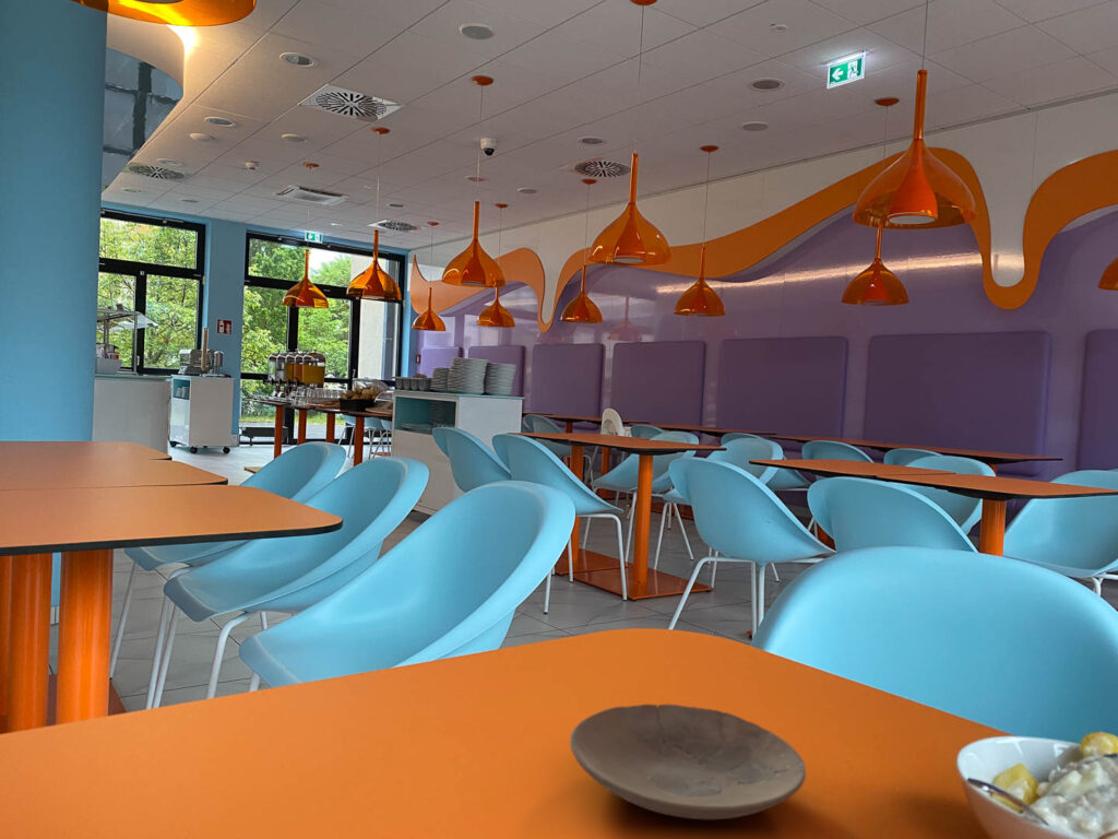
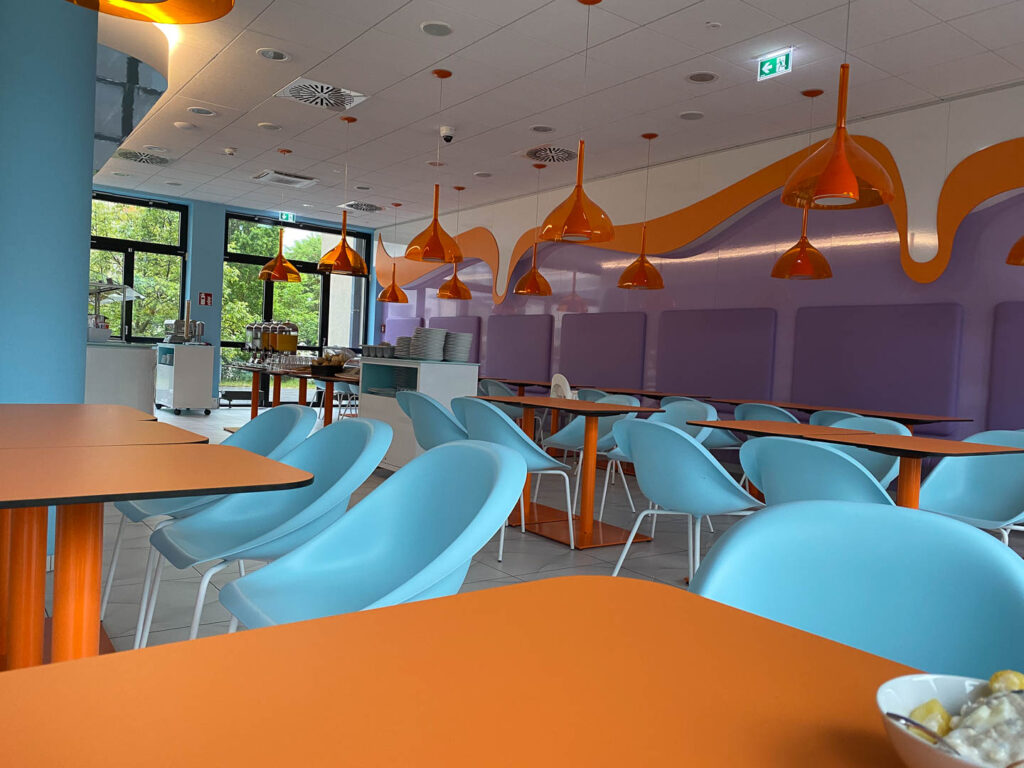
- plate (683, 766)
